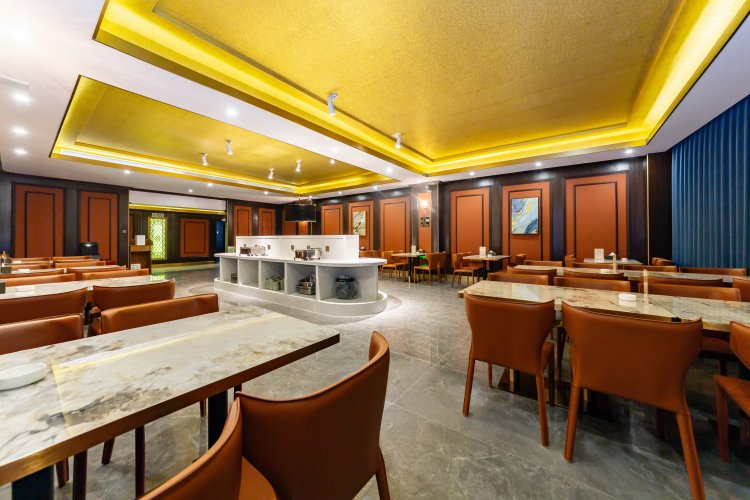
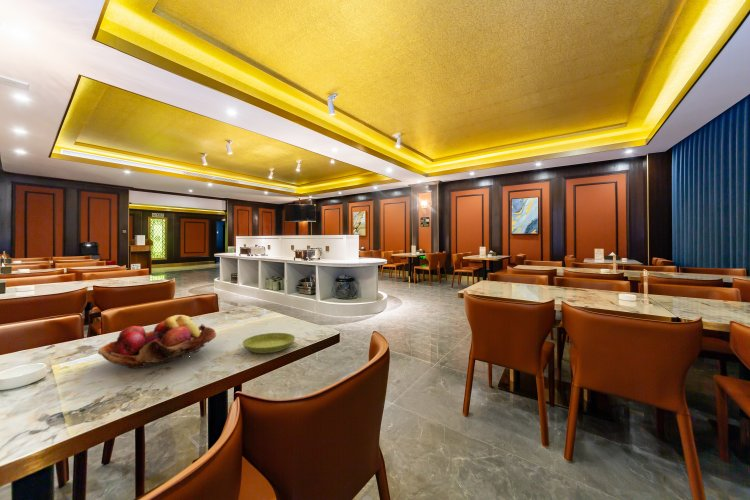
+ fruit basket (165, 337)
+ saucer (269, 343)
